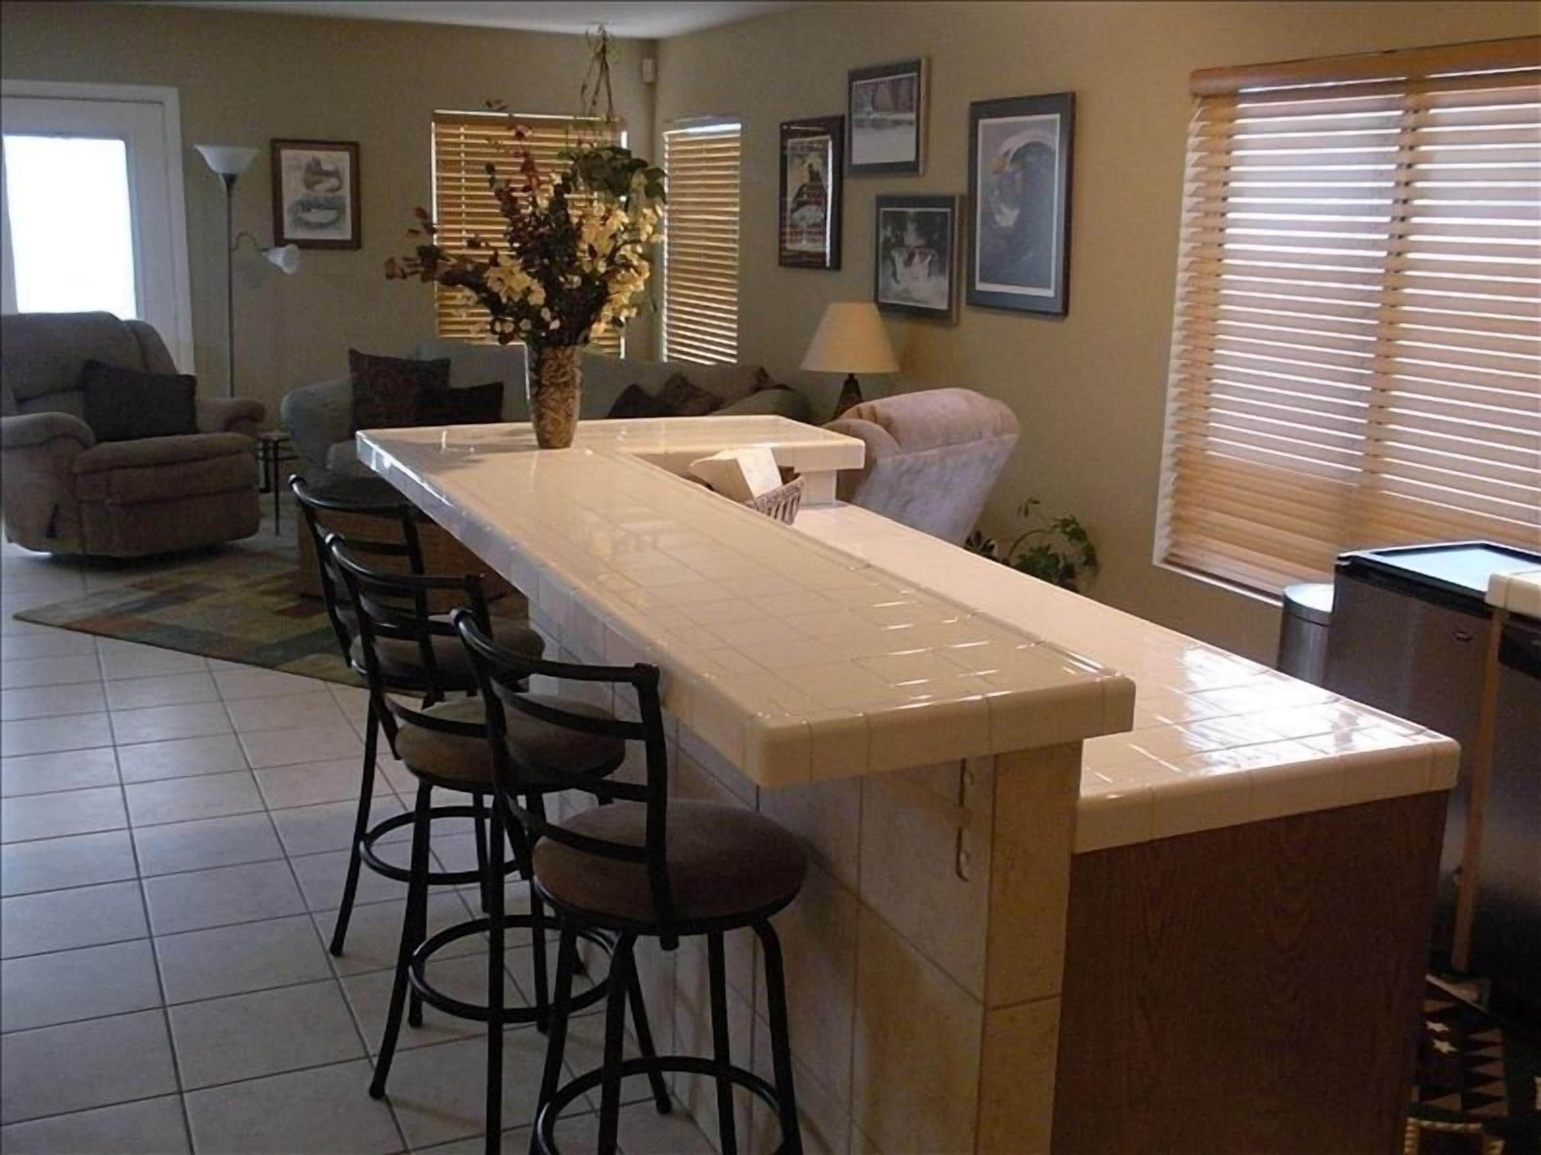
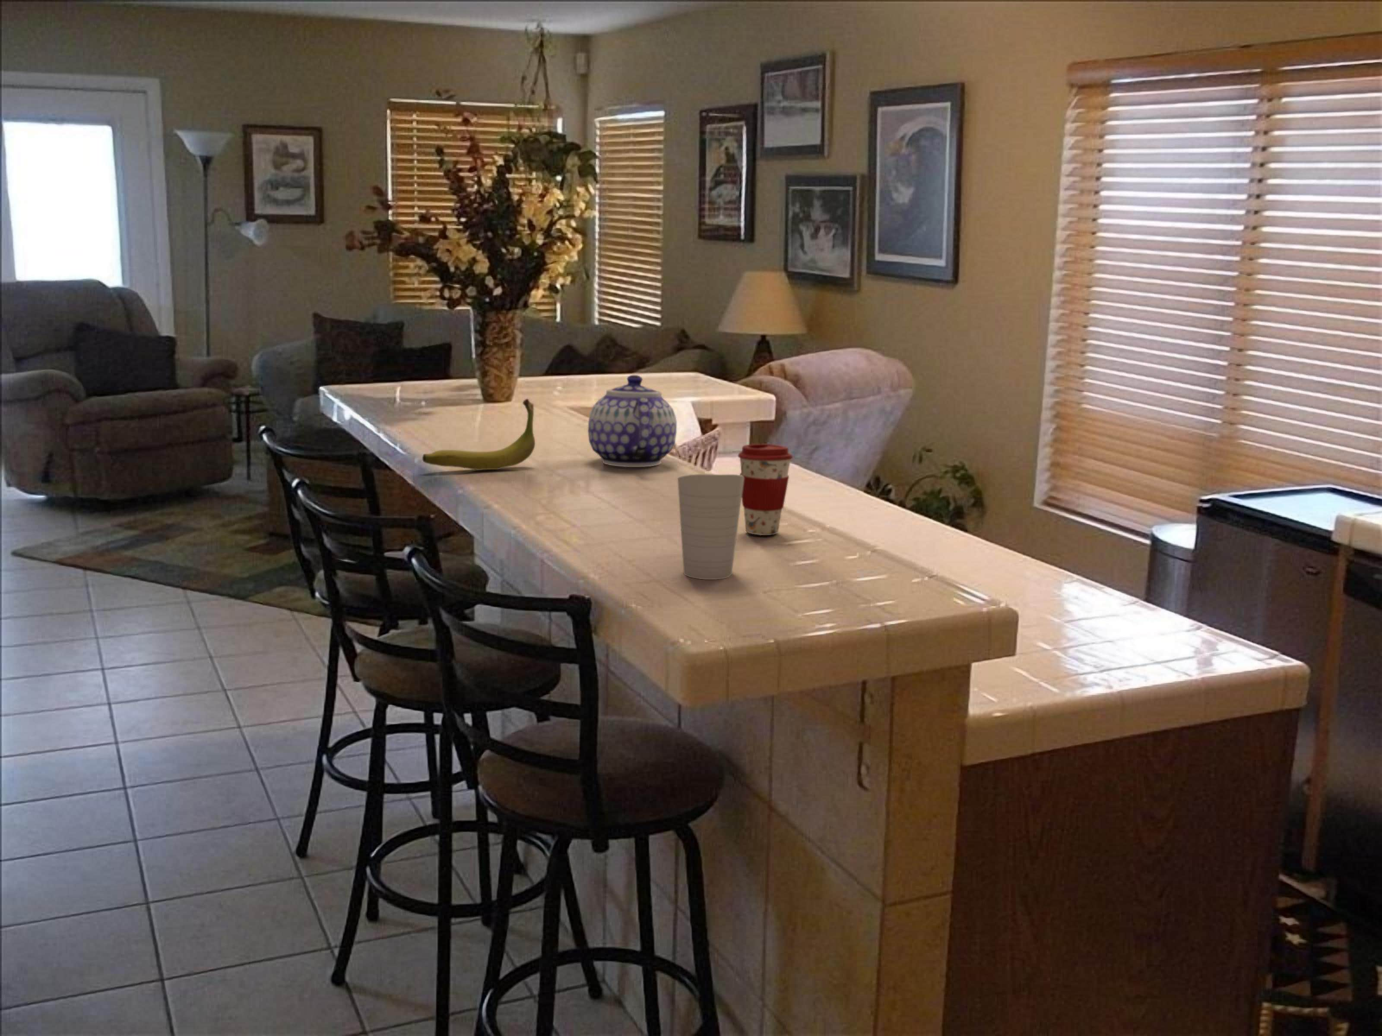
+ teapot (632, 419)
+ coffee cup (764, 489)
+ banana (480, 452)
+ cup (709, 522)
